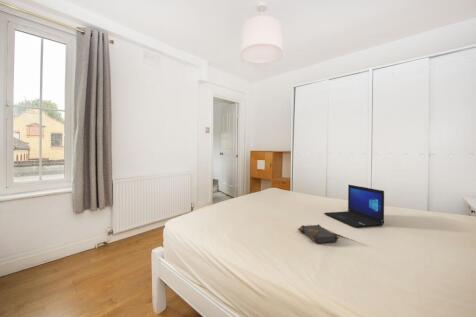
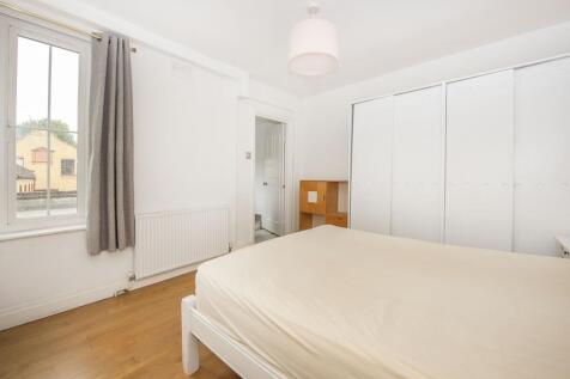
- book (317, 232)
- laptop (351, 203)
